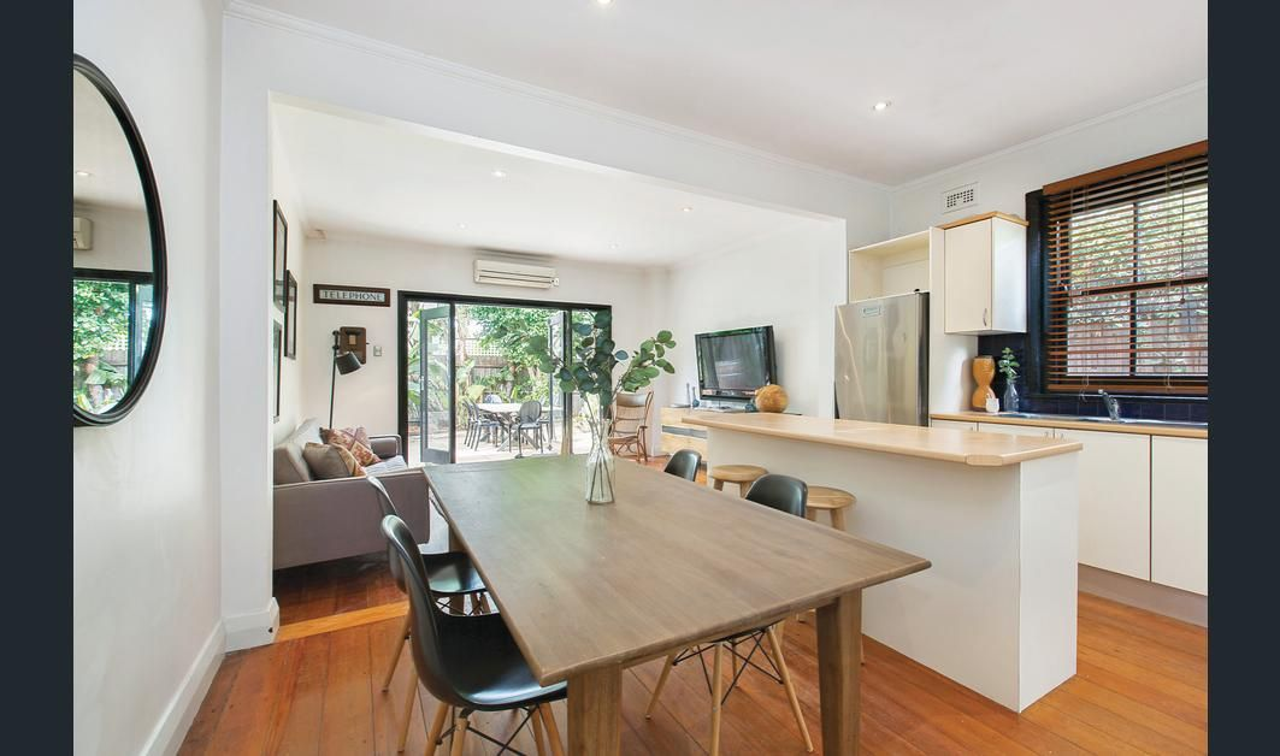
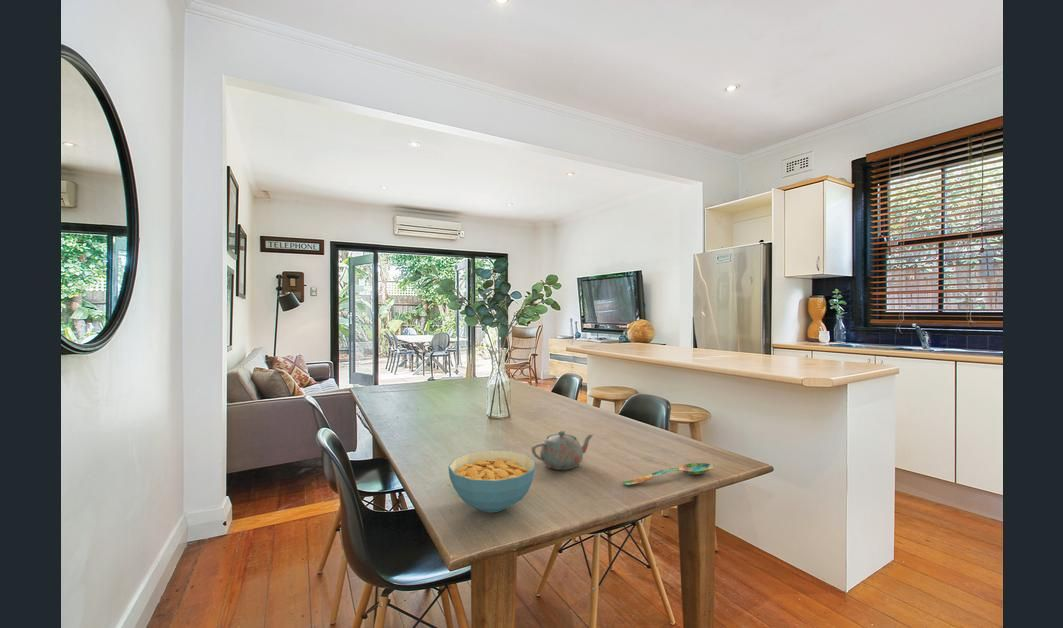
+ spoon (668, 471)
+ teapot (563, 447)
+ cereal bowl (492, 485)
